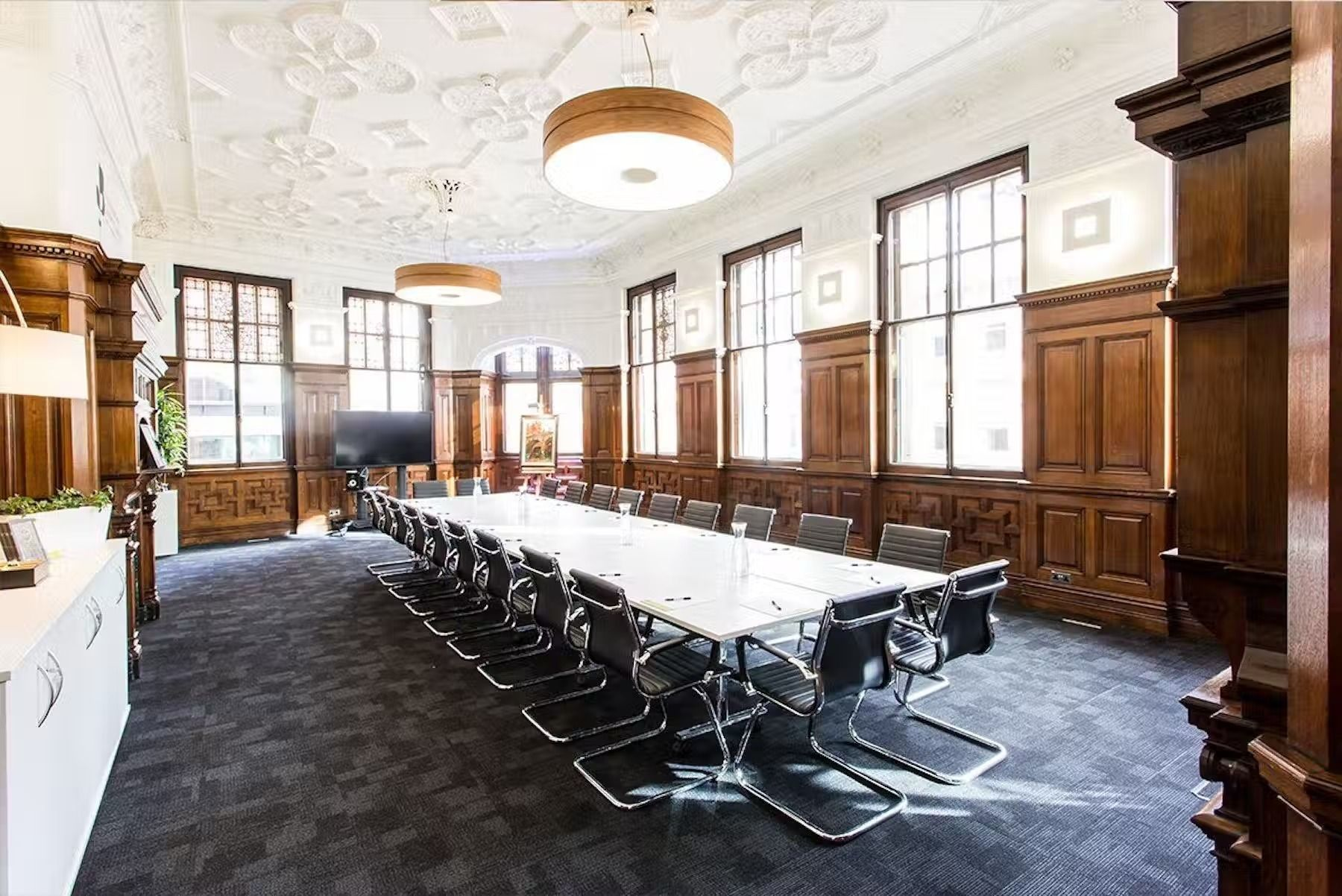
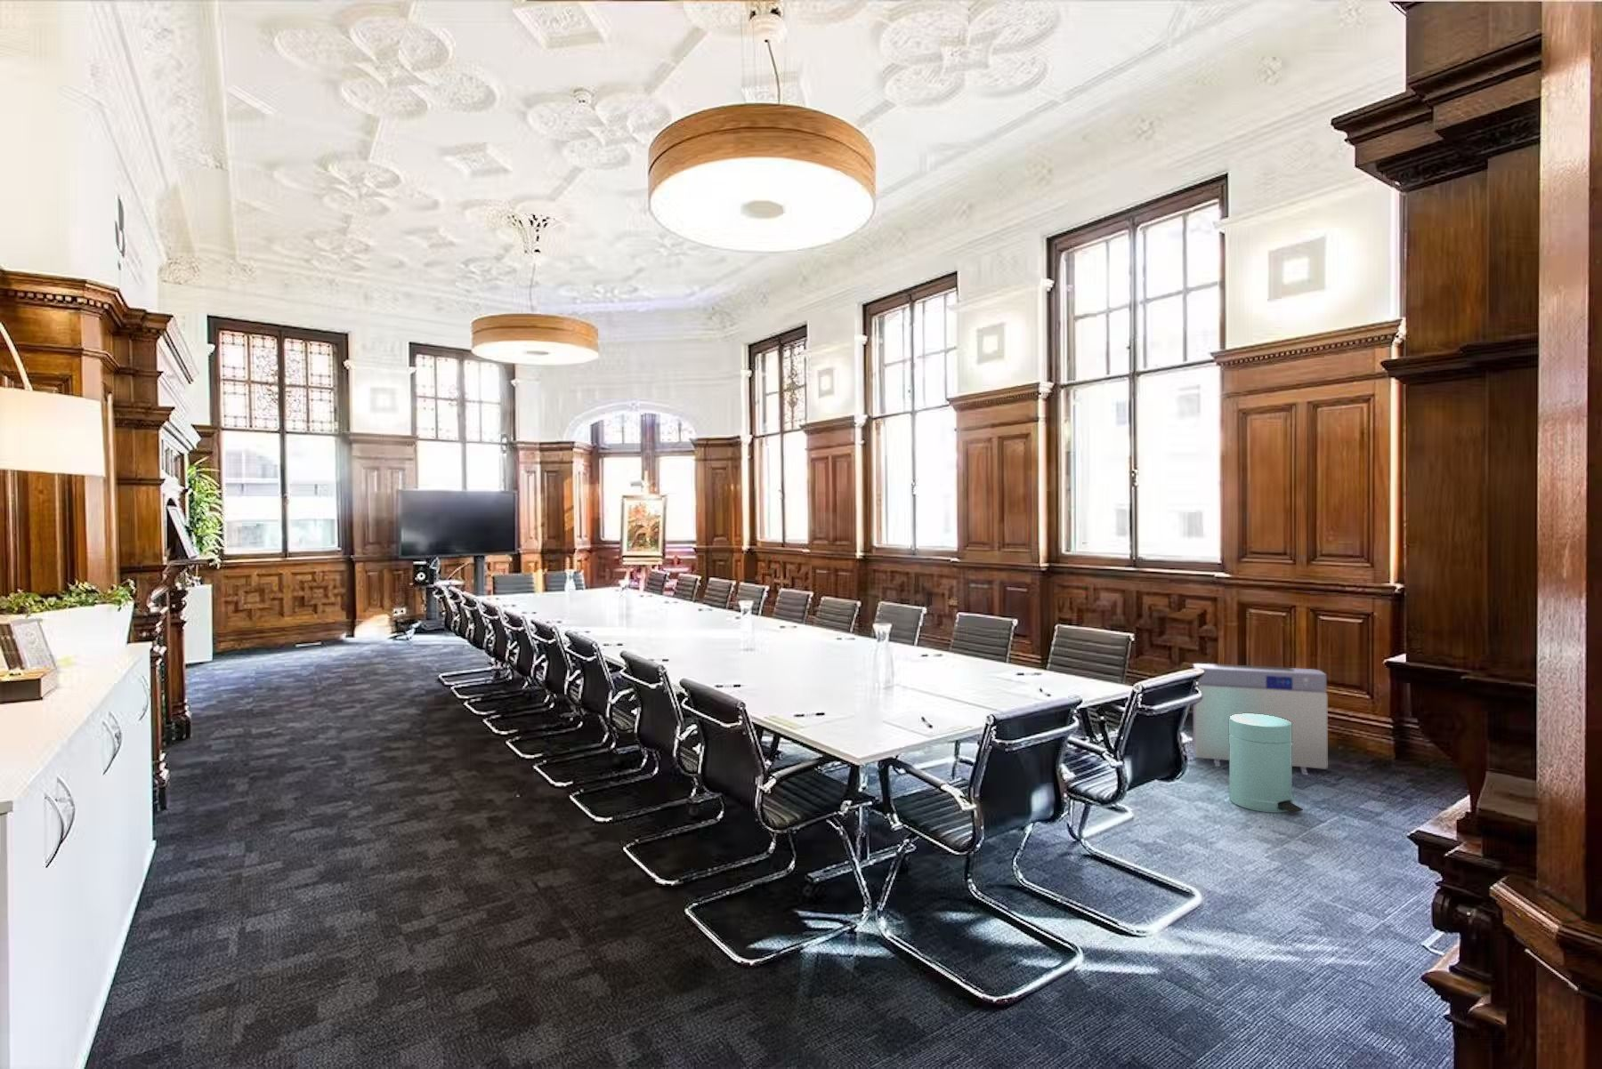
+ trash can (1264, 761)
+ air purifier (1257, 713)
